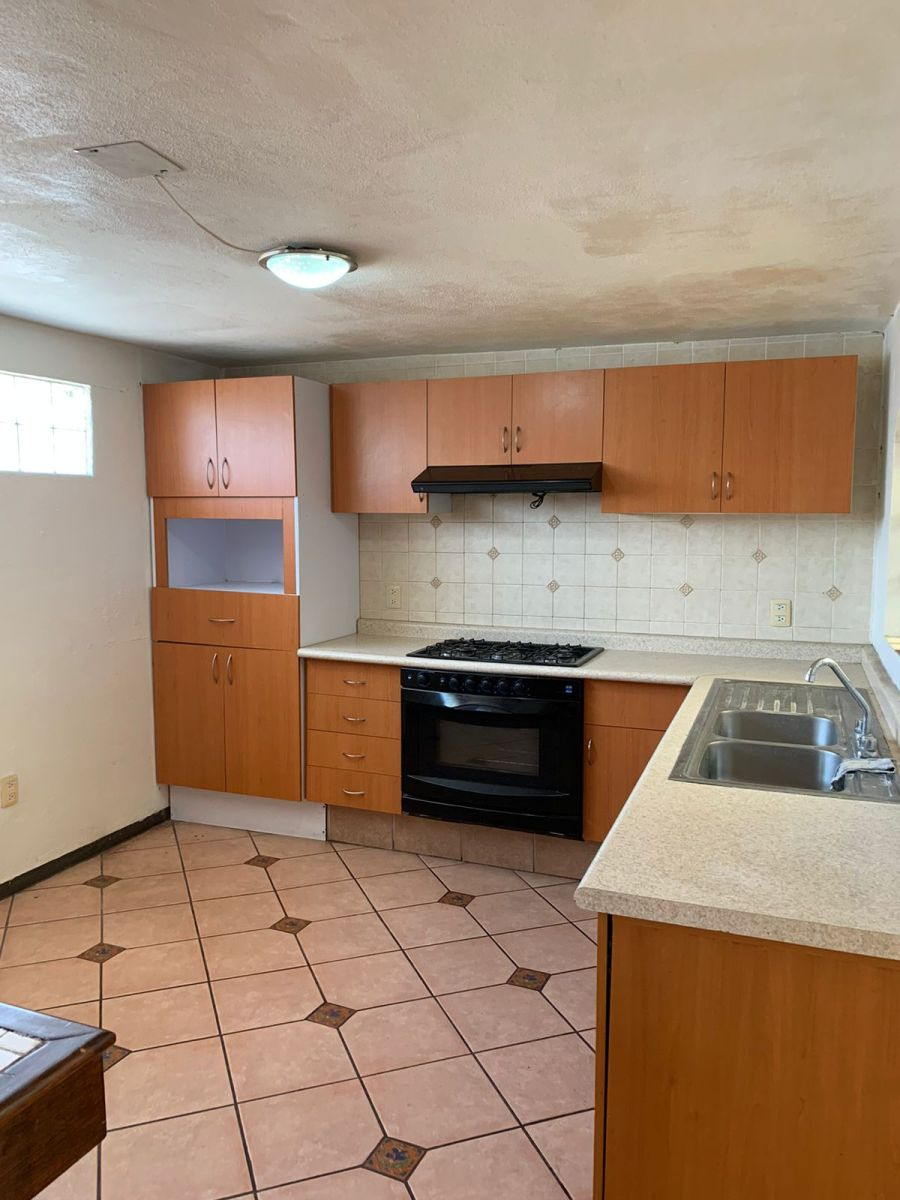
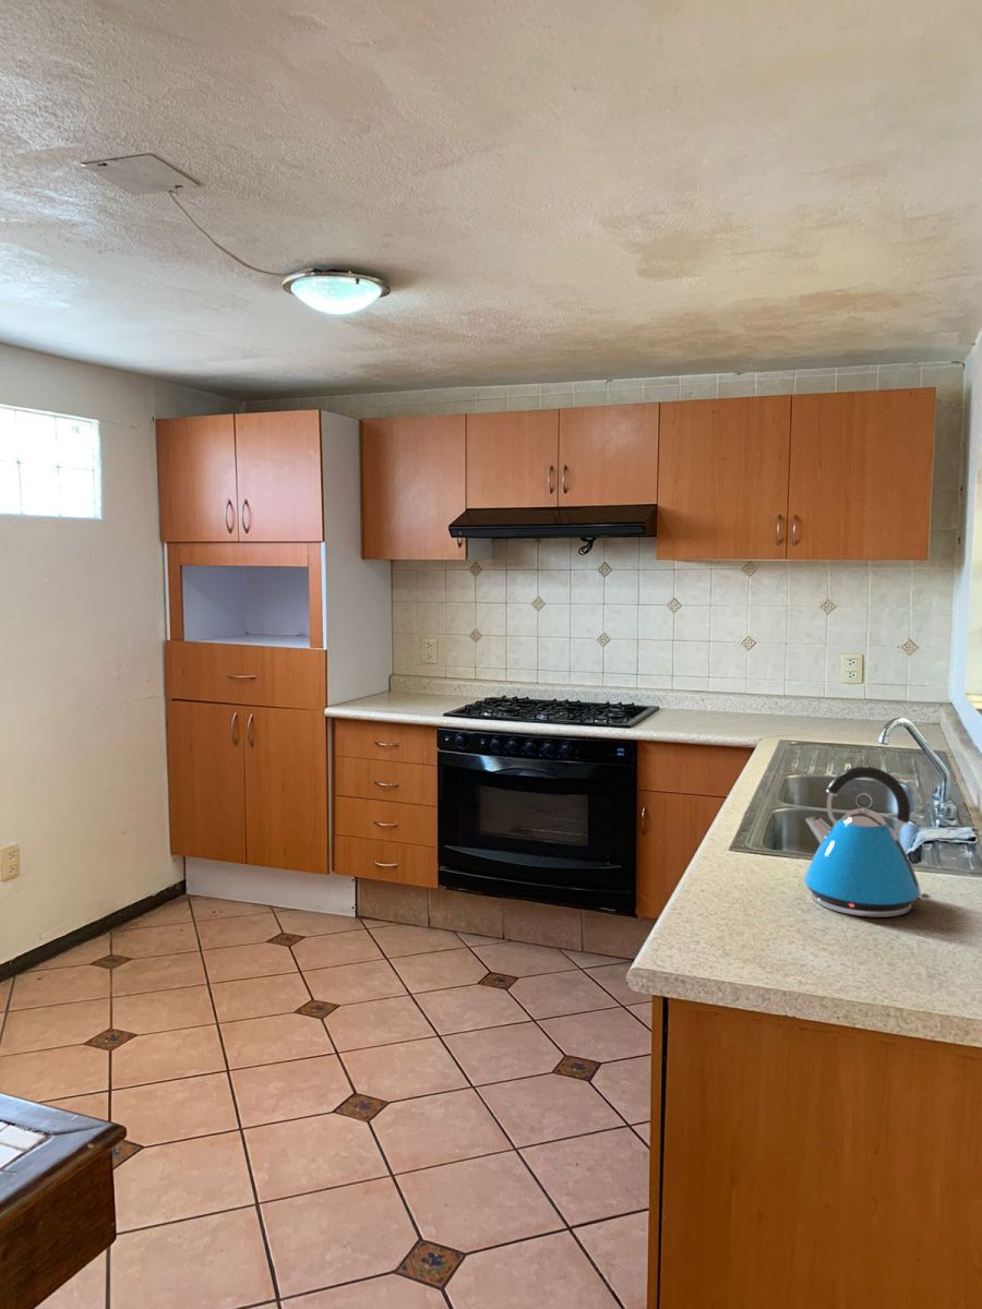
+ kettle (866, 833)
